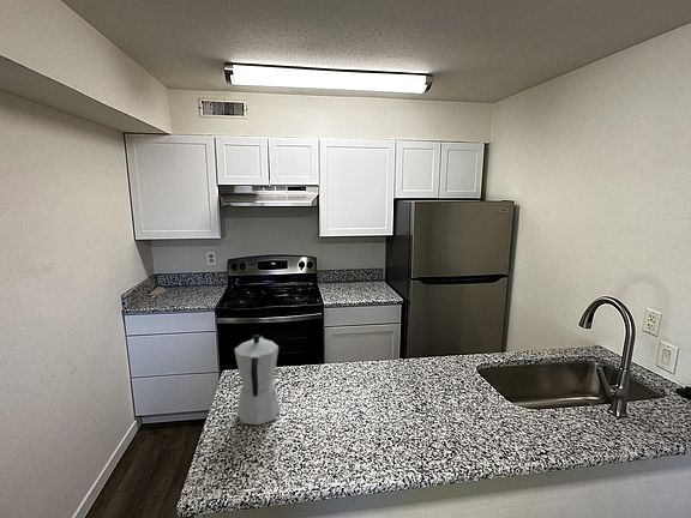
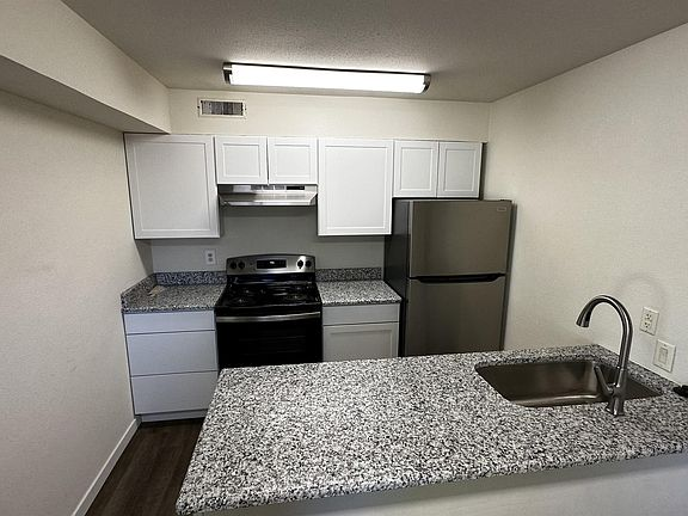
- moka pot (257, 377)
